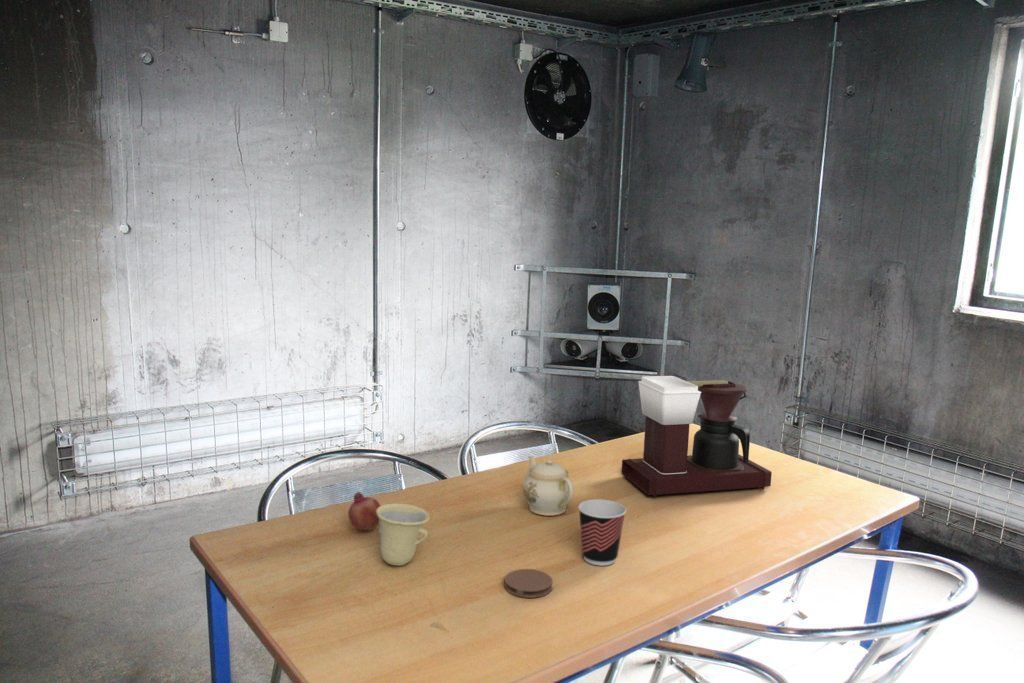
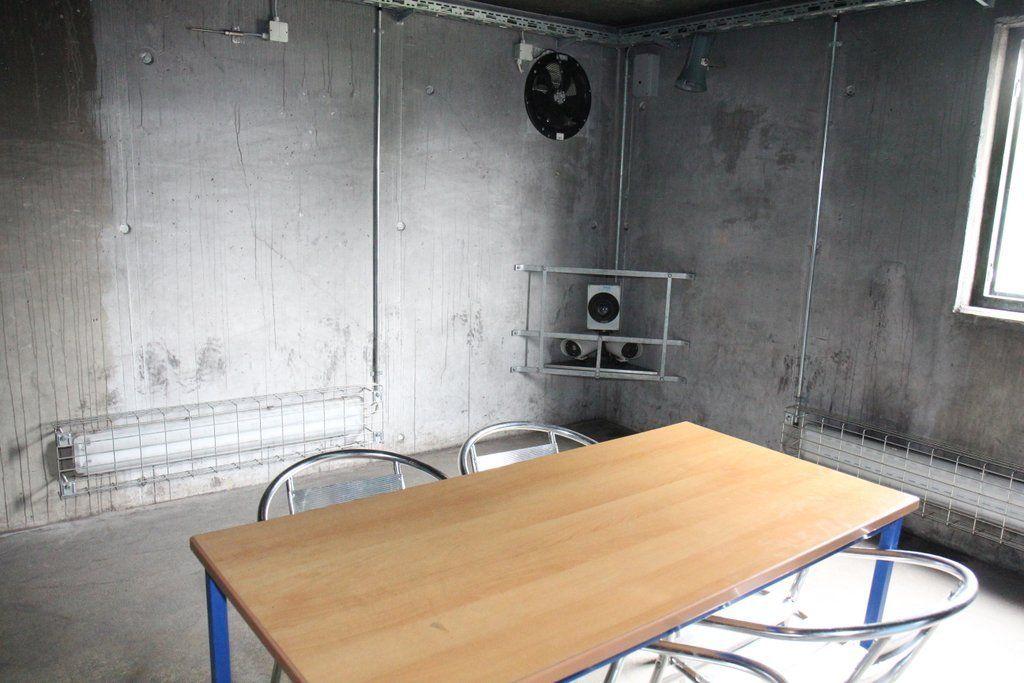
- cup (402, 535)
- fruit (365, 511)
- teapot (549, 485)
- coffee maker (698, 432)
- cup (600, 533)
- coaster (528, 582)
